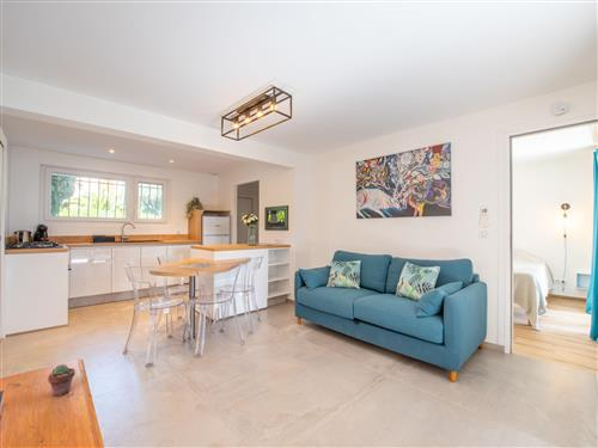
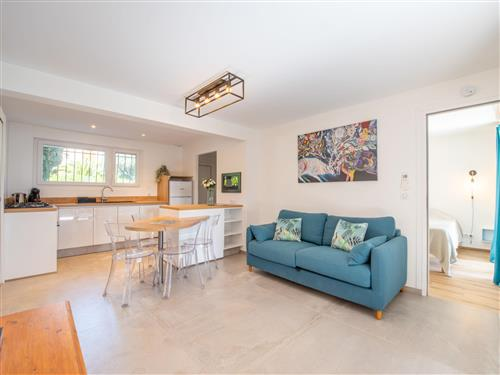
- potted succulent (61, 378)
